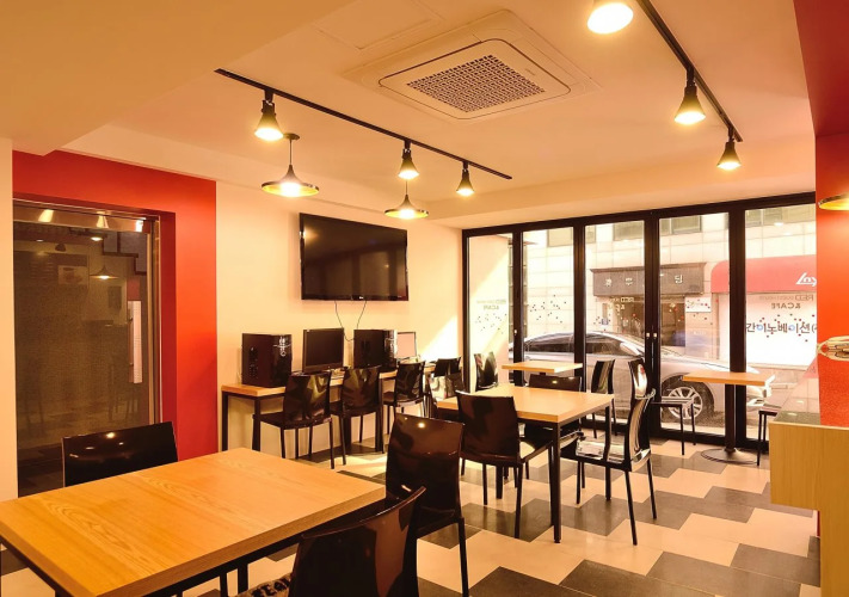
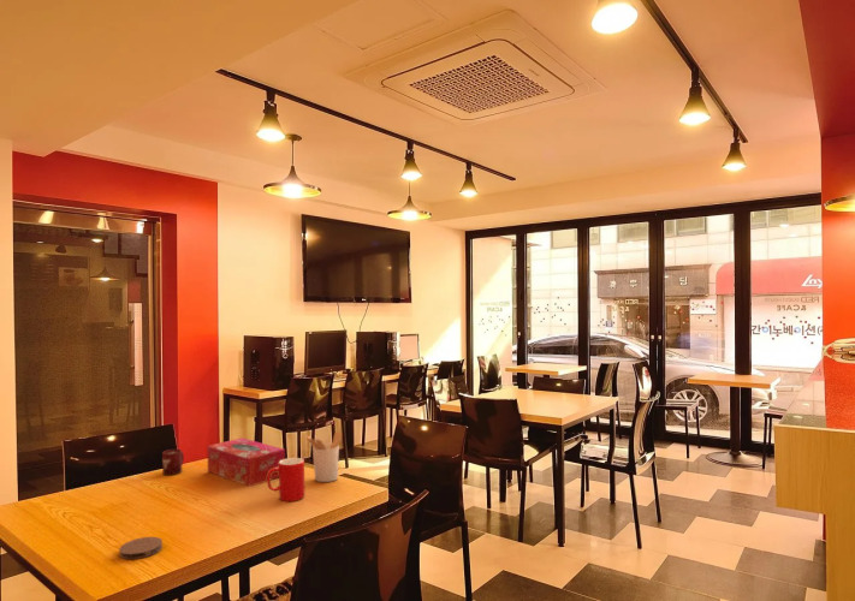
+ utensil holder (322, 456)
+ tissue box (245, 460)
+ coaster (141, 547)
+ cup (286, 478)
+ cup (174, 460)
